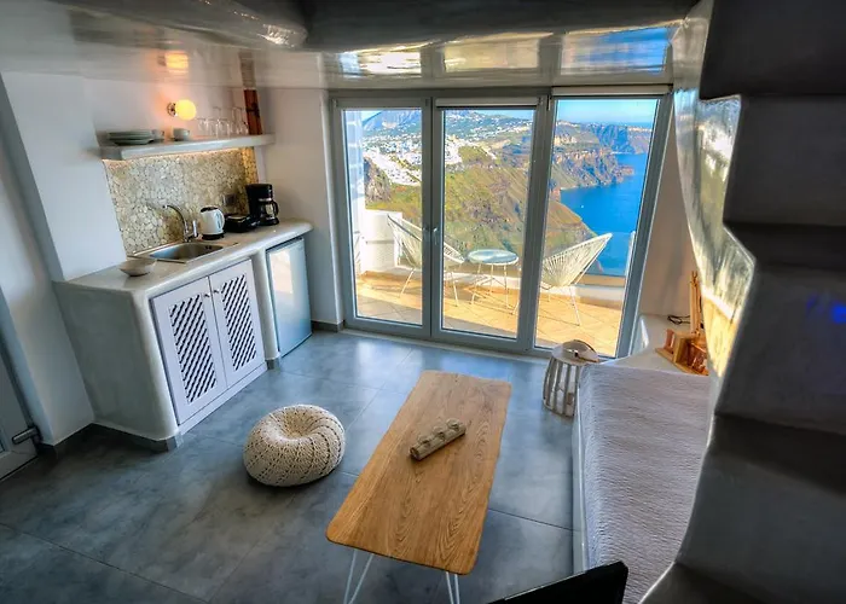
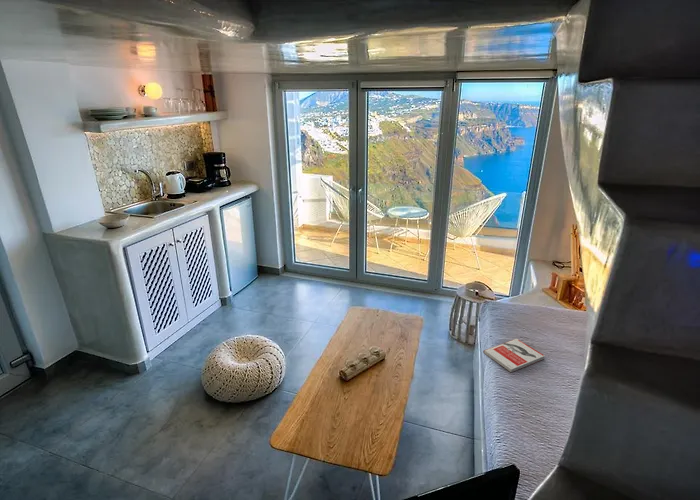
+ book (513, 354)
